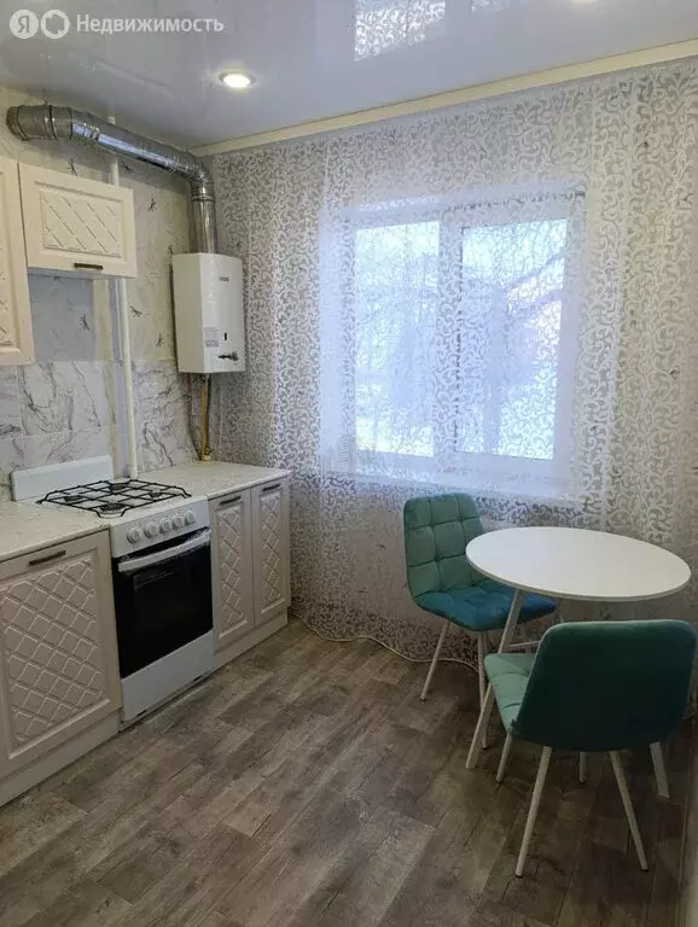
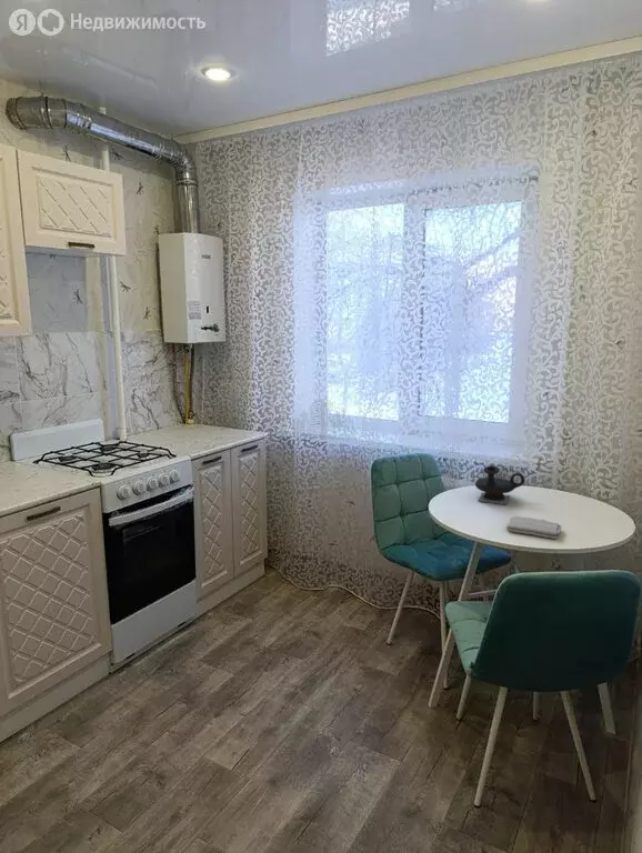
+ teapot (499, 482)
+ washcloth (533, 526)
